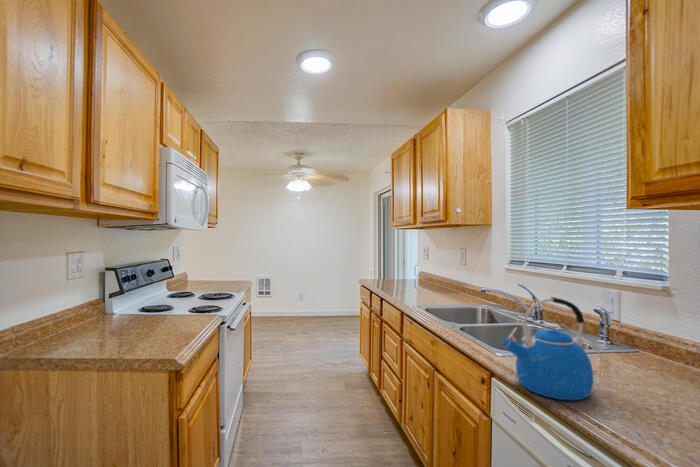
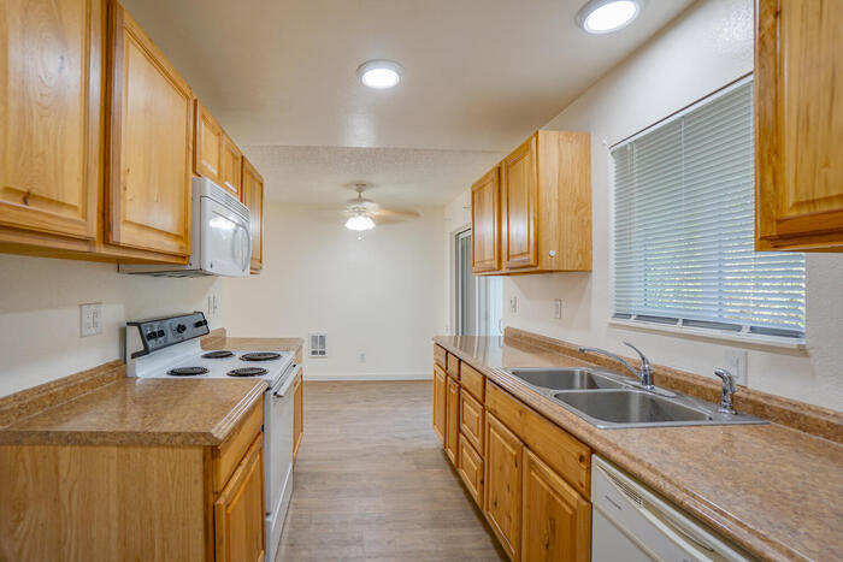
- kettle (544, 342)
